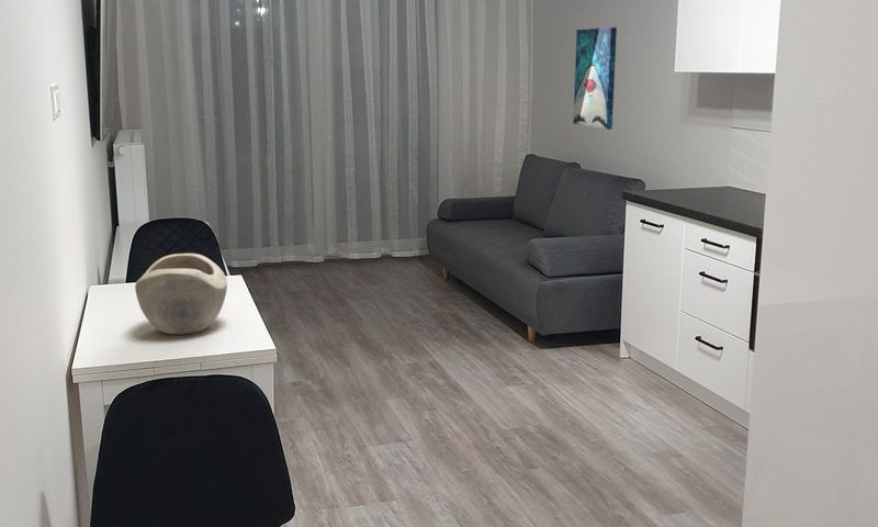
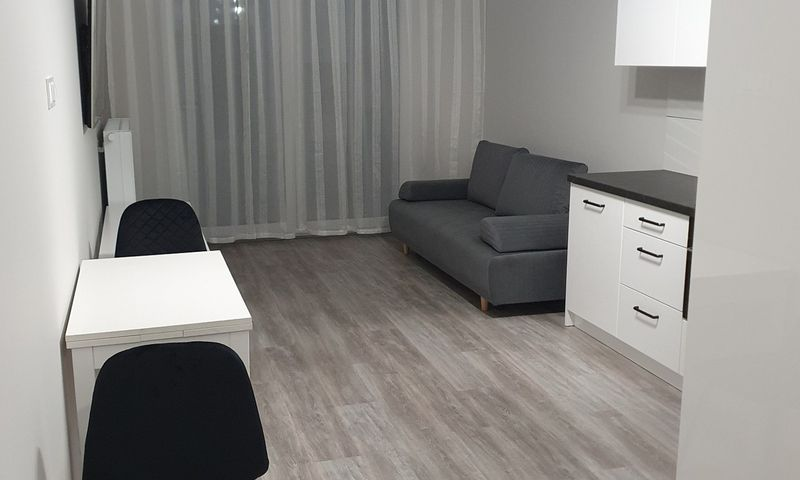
- wall art (594, 78)
- decorative bowl (182, 293)
